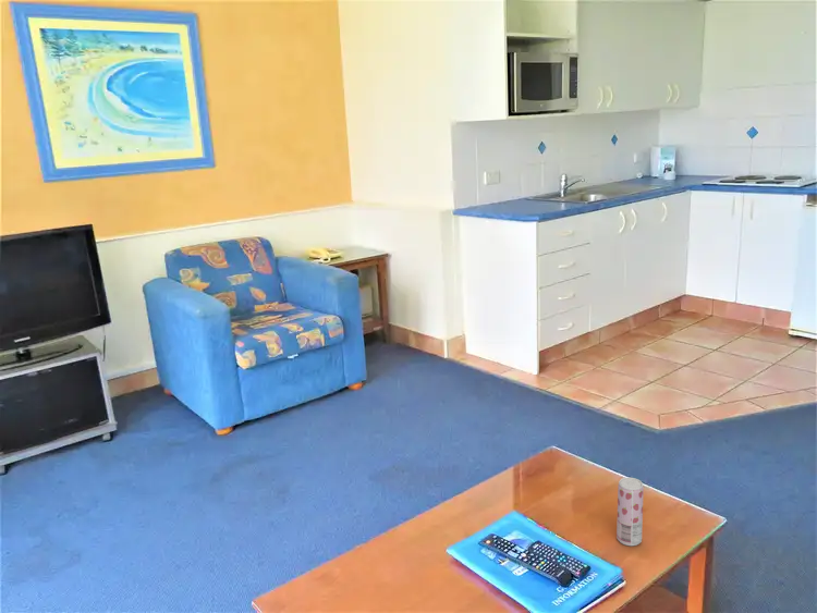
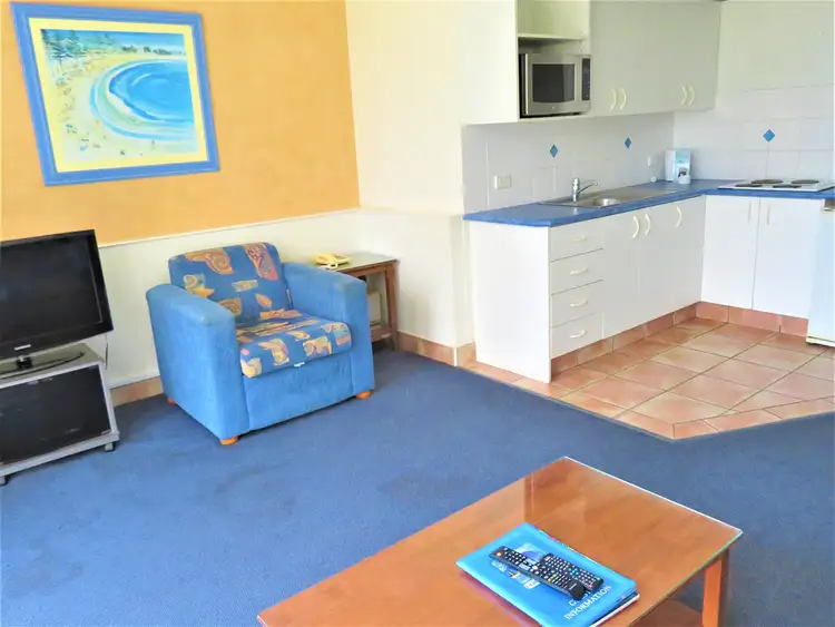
- beverage can (630, 511)
